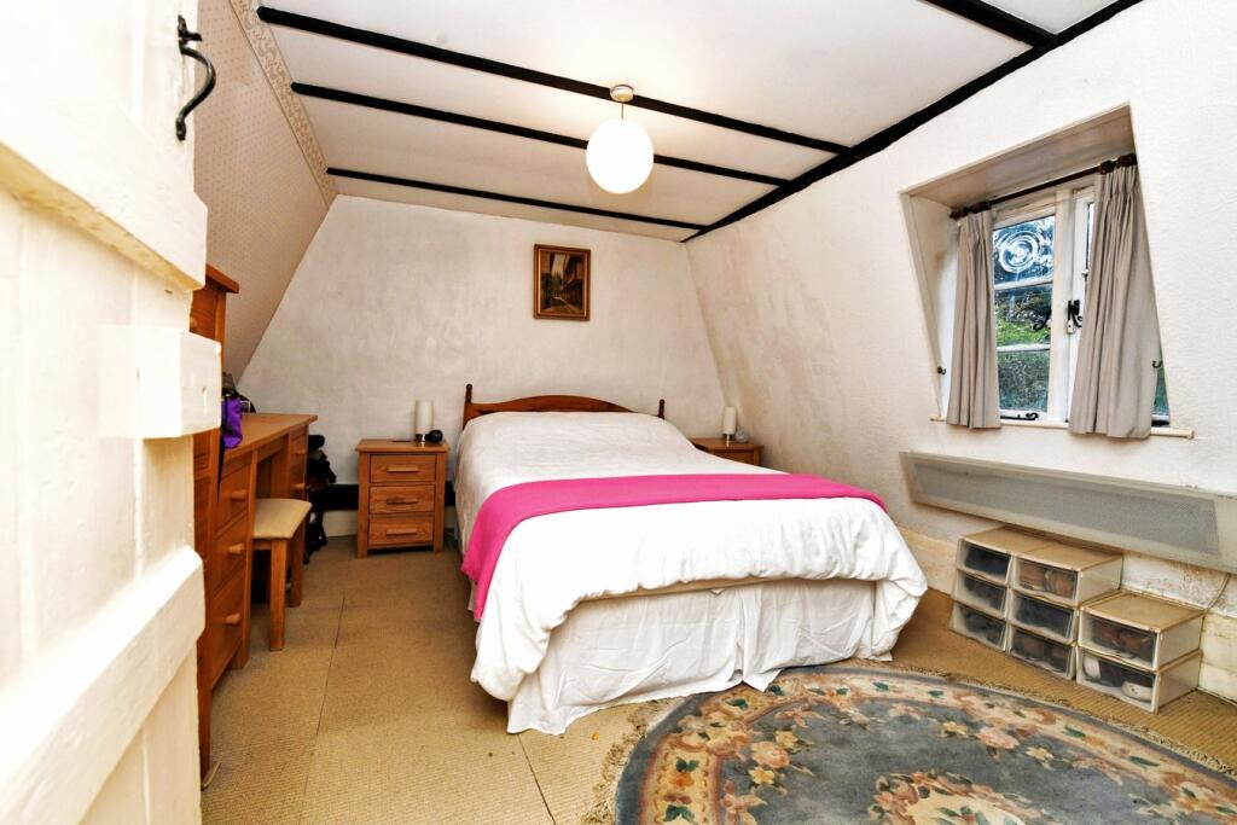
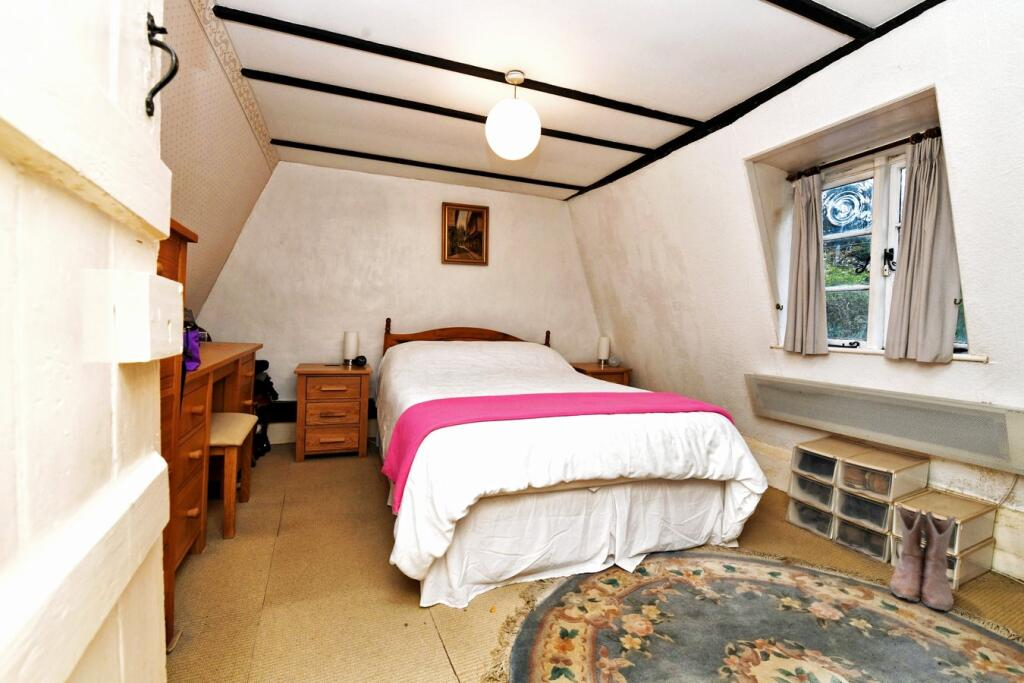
+ boots (924, 552)
